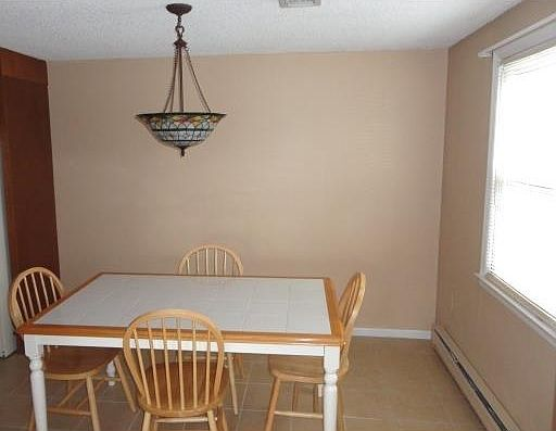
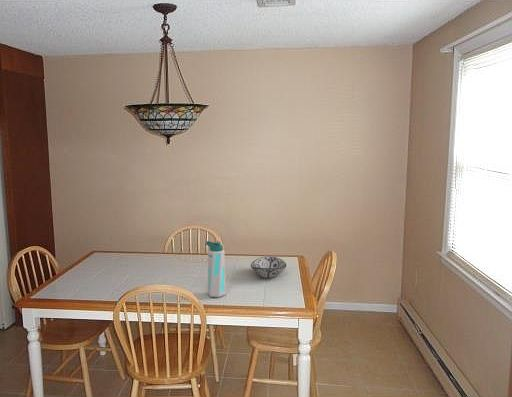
+ decorative bowl (268, 269)
+ water bottle (215, 268)
